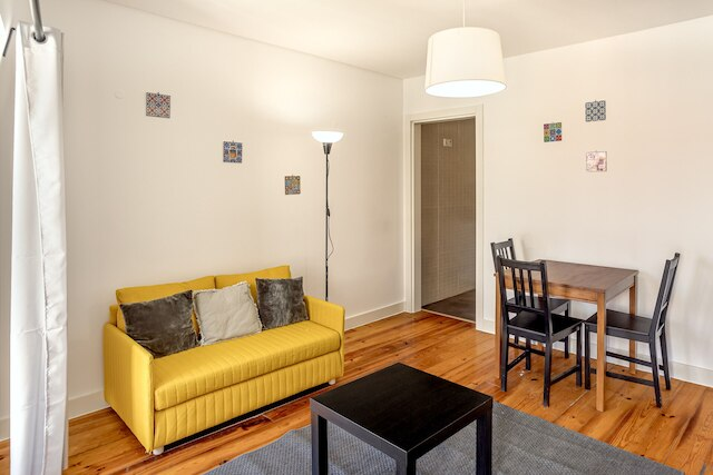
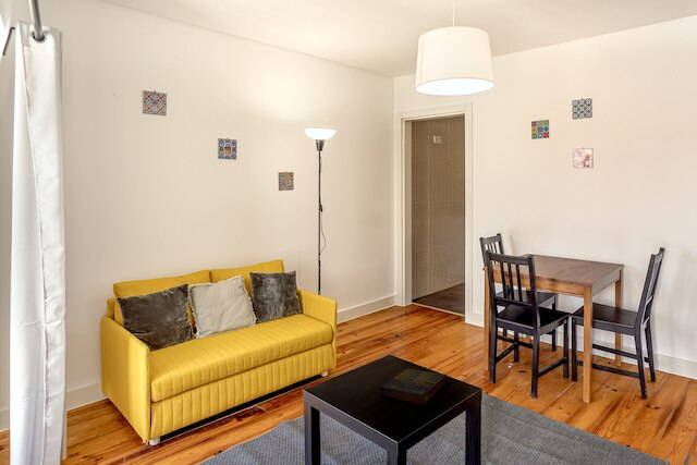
+ game compilation box (414, 384)
